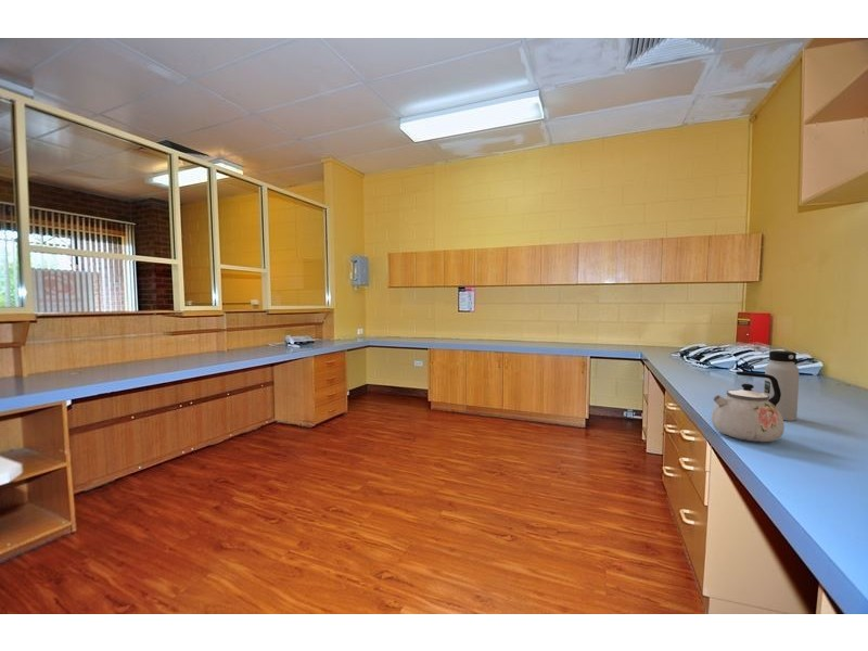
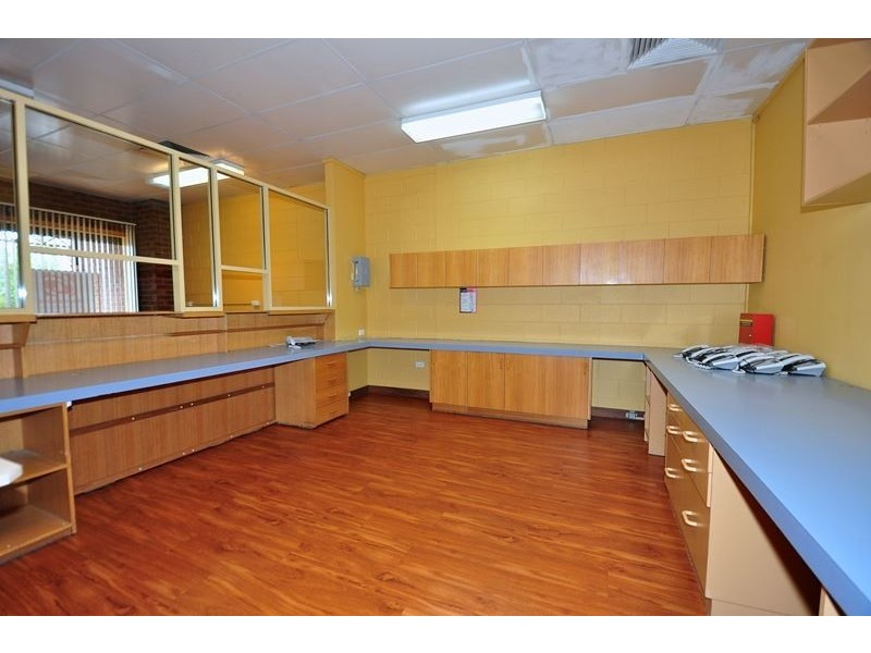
- water bottle (780, 384)
- kettle (745, 404)
